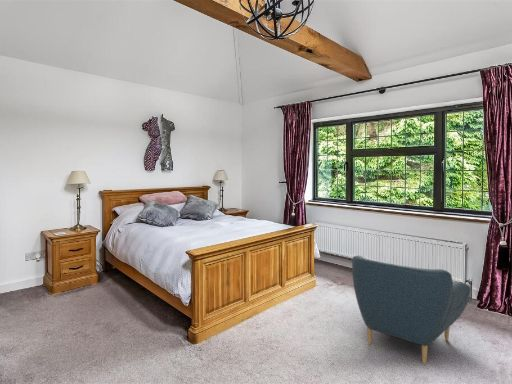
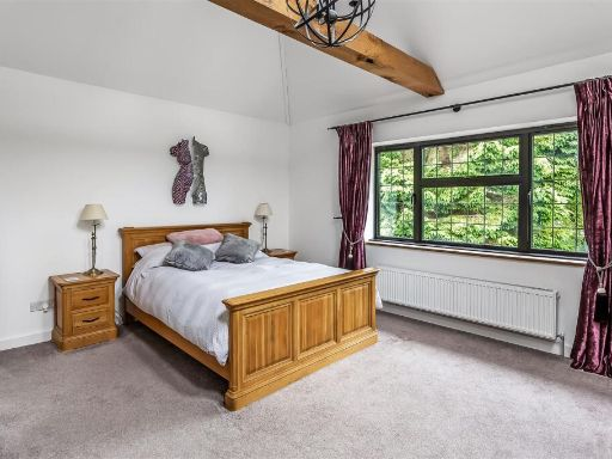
- armchair (408, 298)
